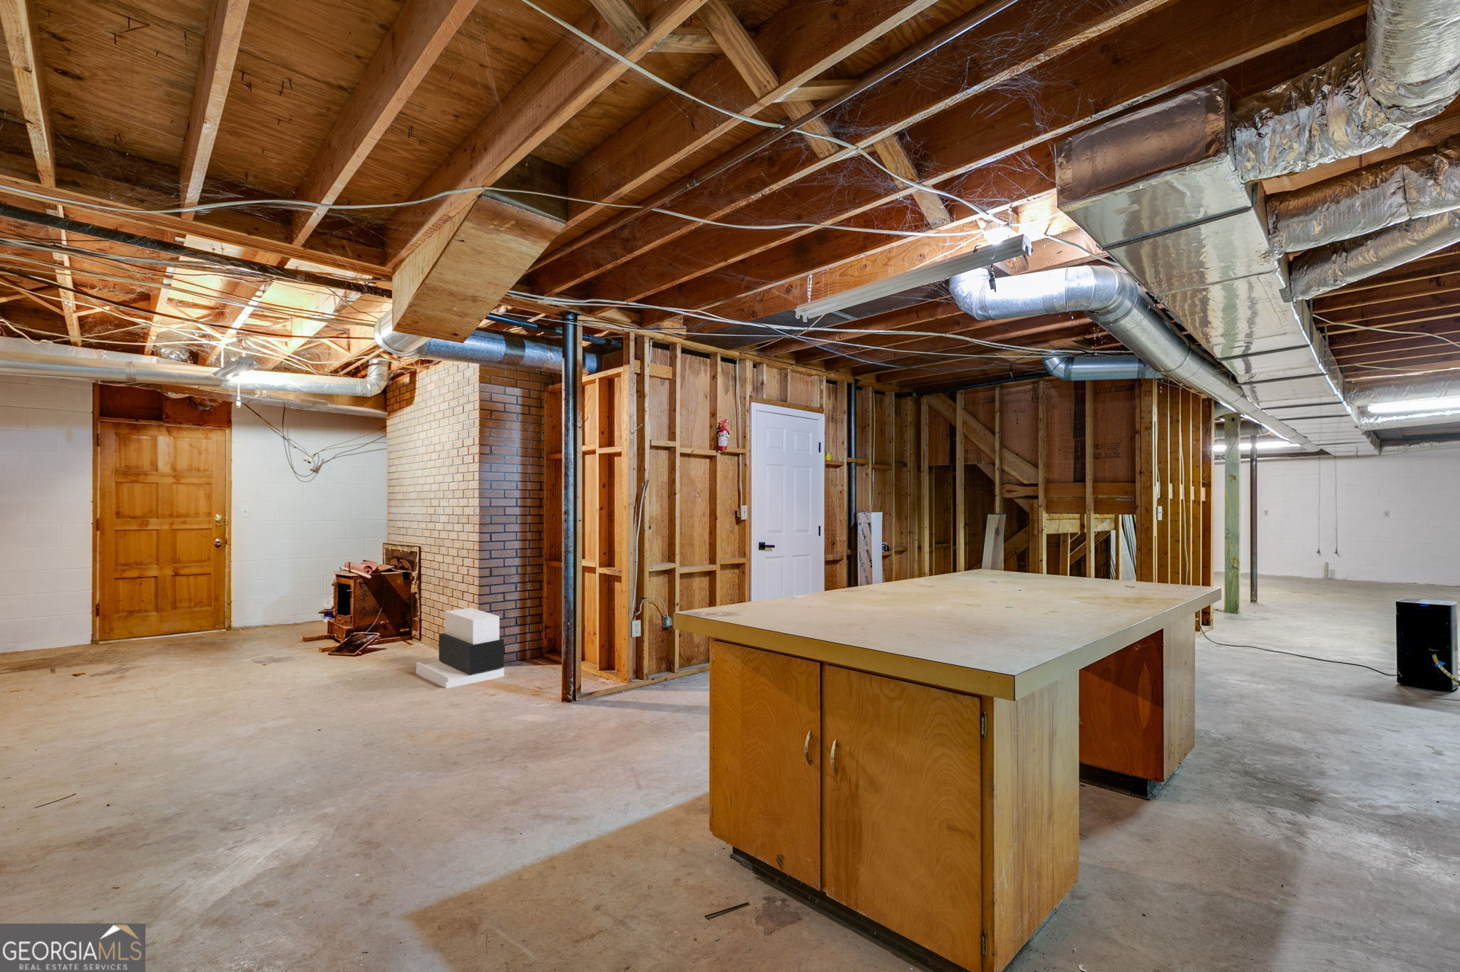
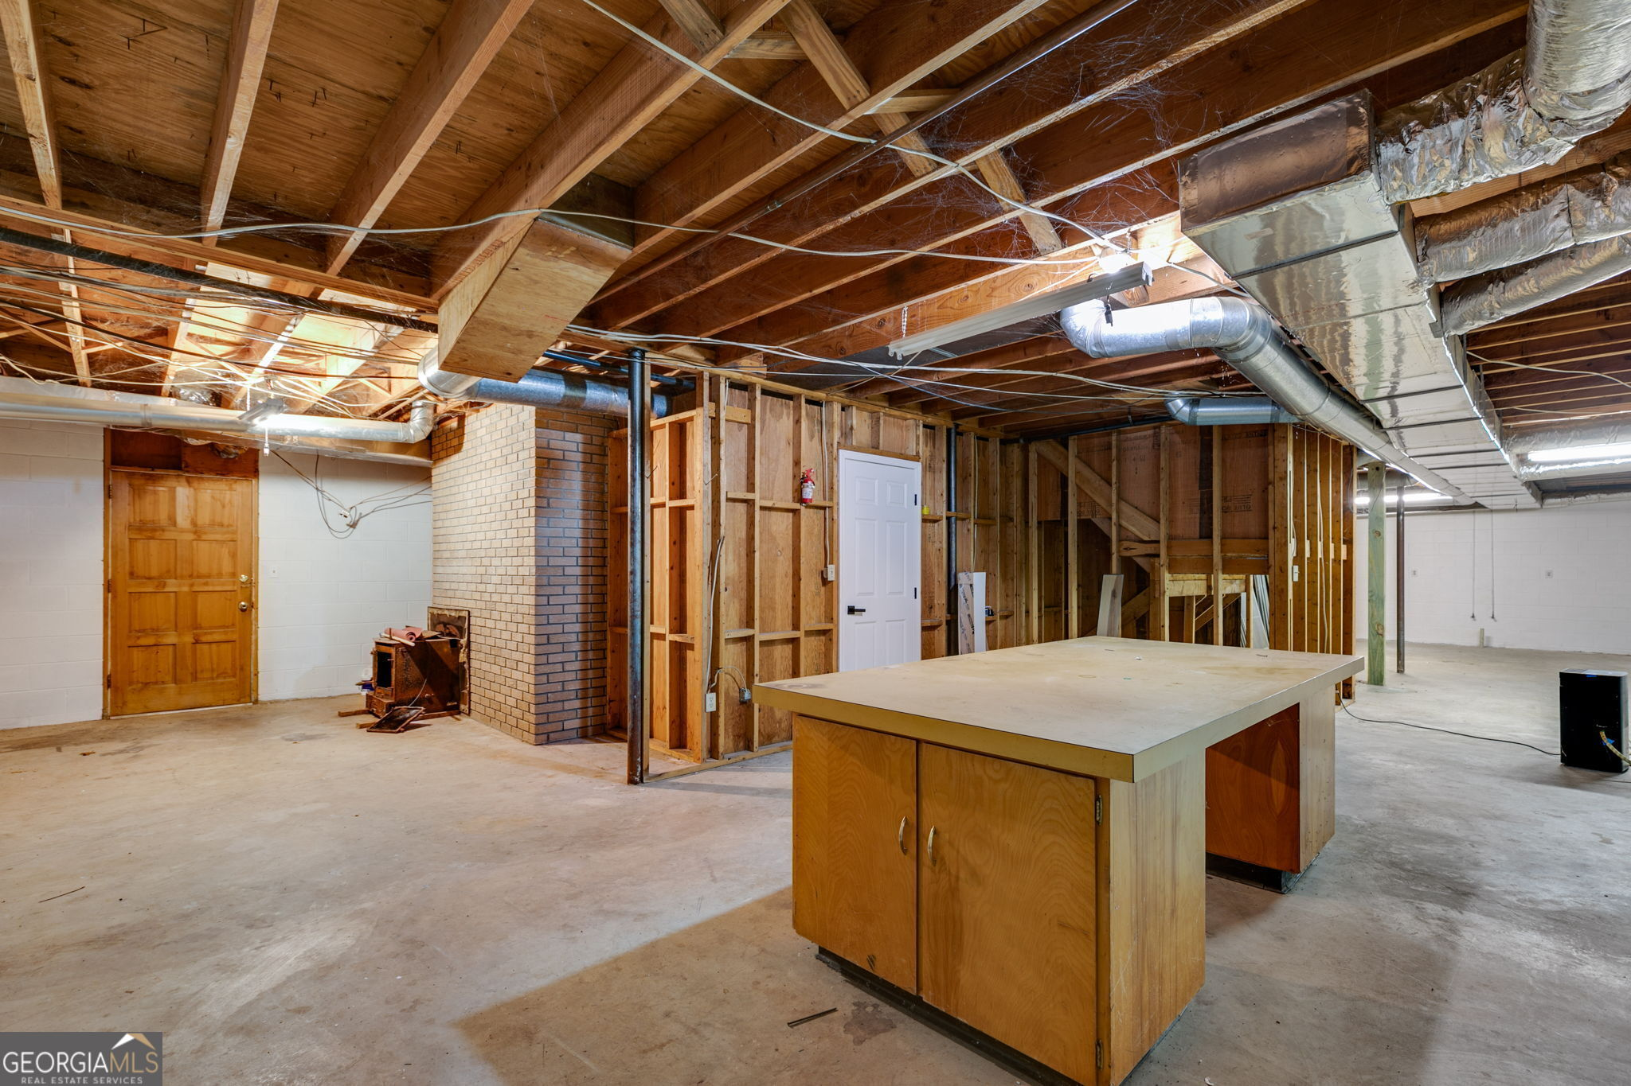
- storage boxes (460, 645)
